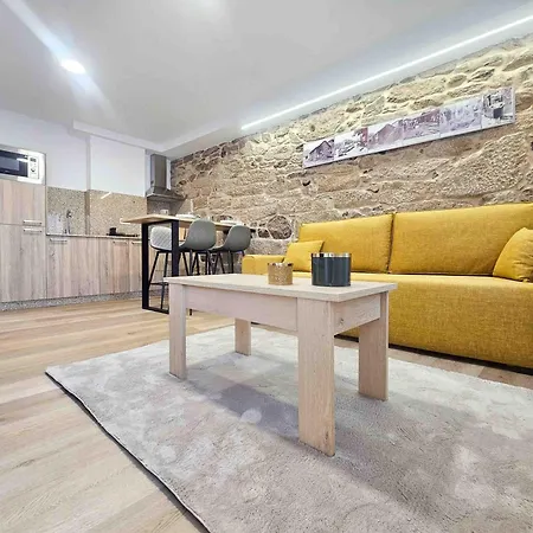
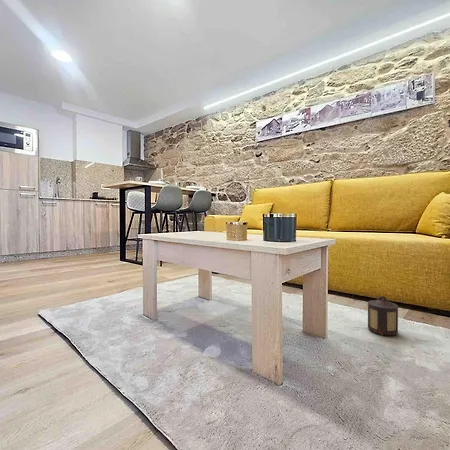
+ lantern (382, 313)
